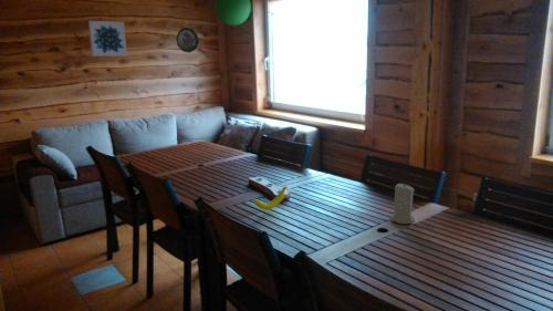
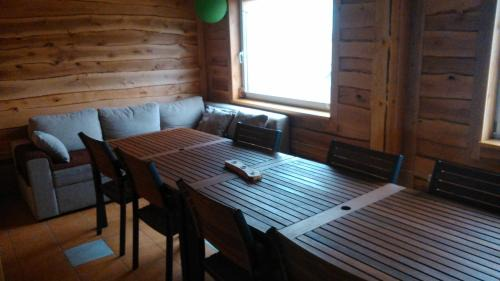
- banana (272, 200)
- candle (403, 201)
- decorative plate (187, 40)
- wall art (107, 39)
